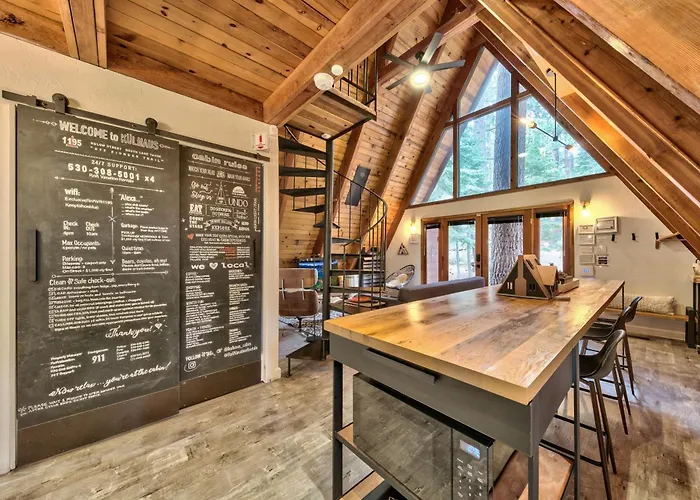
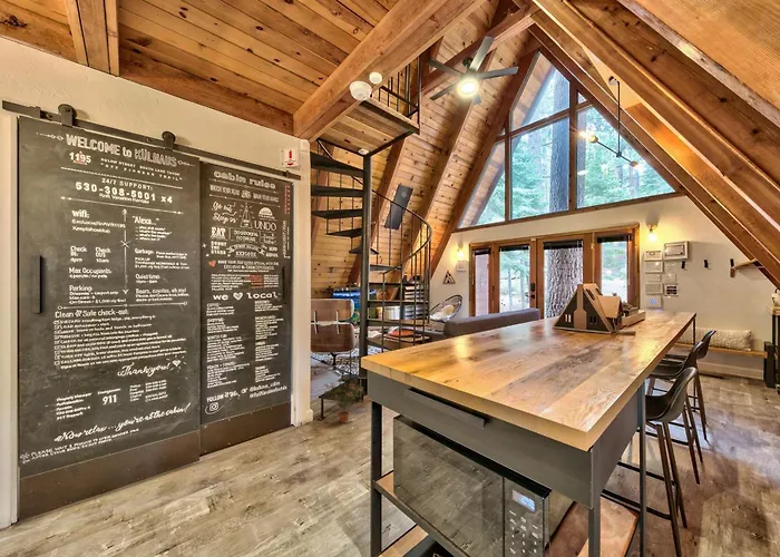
+ potted plant (343, 400)
